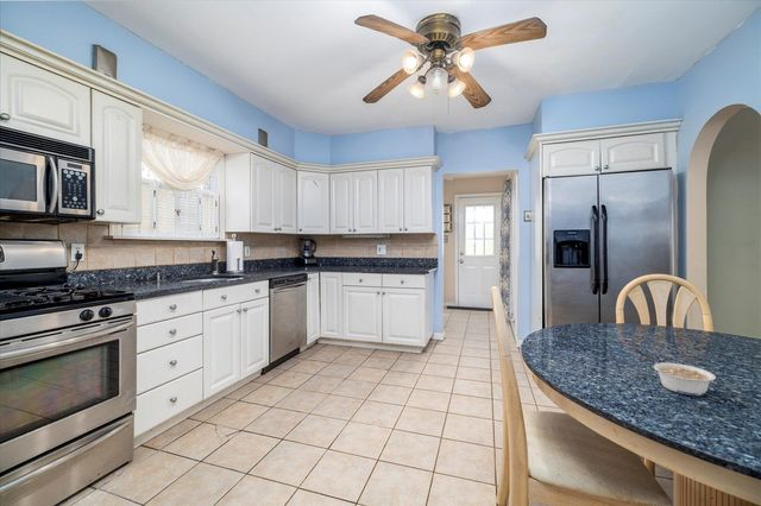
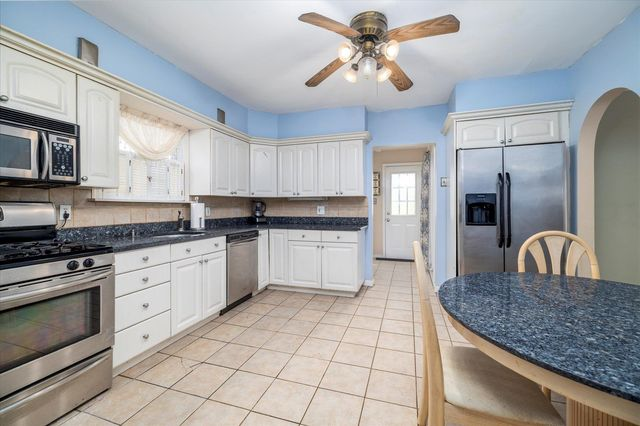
- legume (683, 378)
